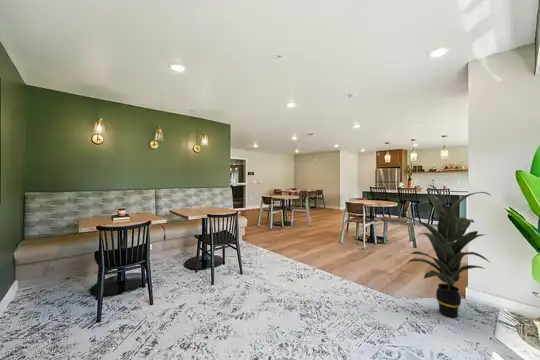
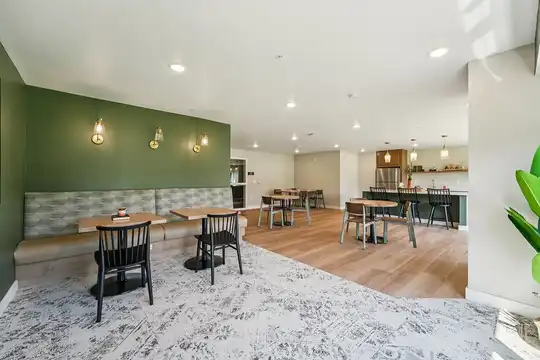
- indoor plant (443, 247)
